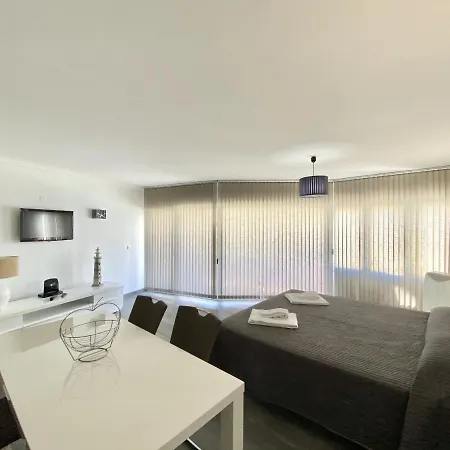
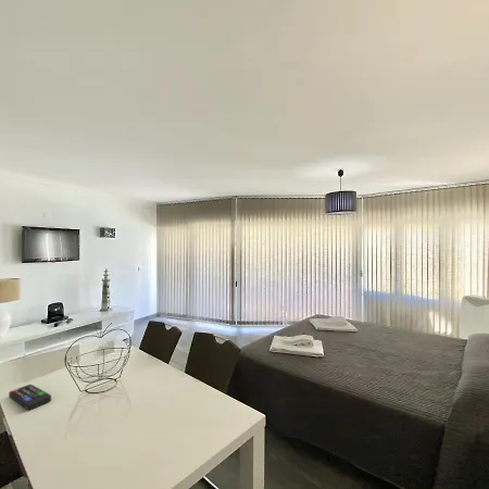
+ remote control (29, 396)
